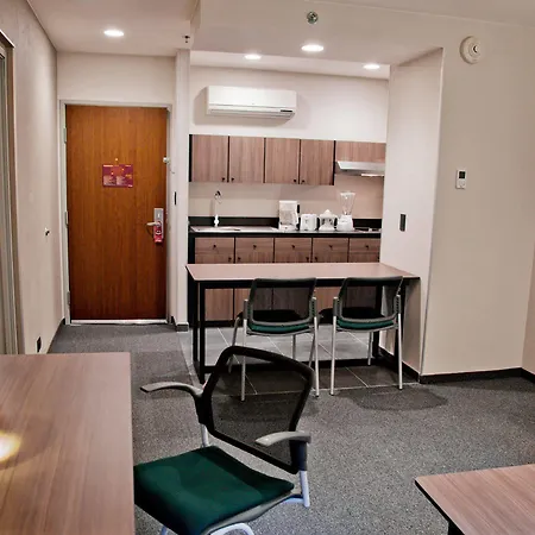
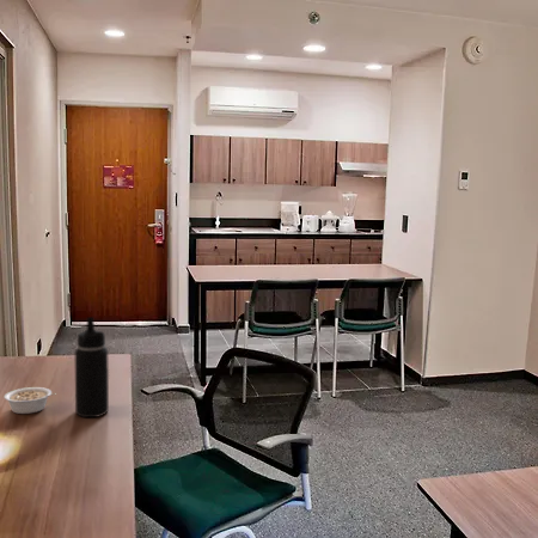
+ water bottle (92, 367)
+ legume (30, 399)
